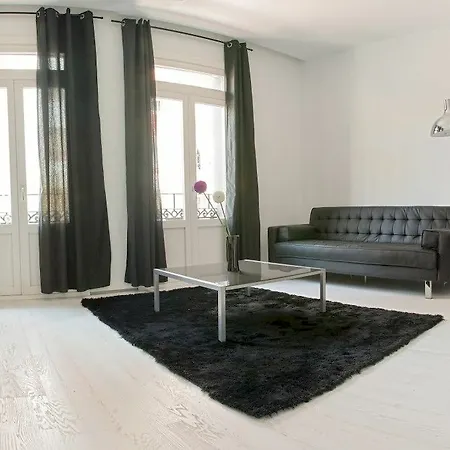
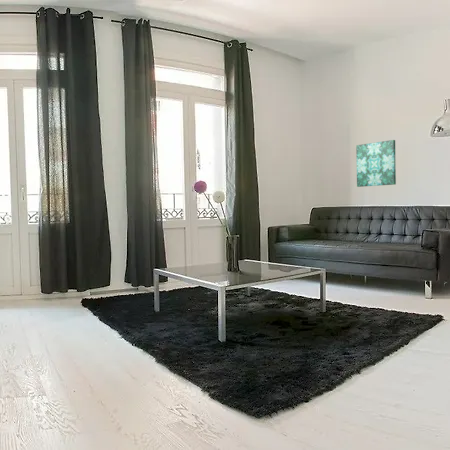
+ wall art (375, 164)
